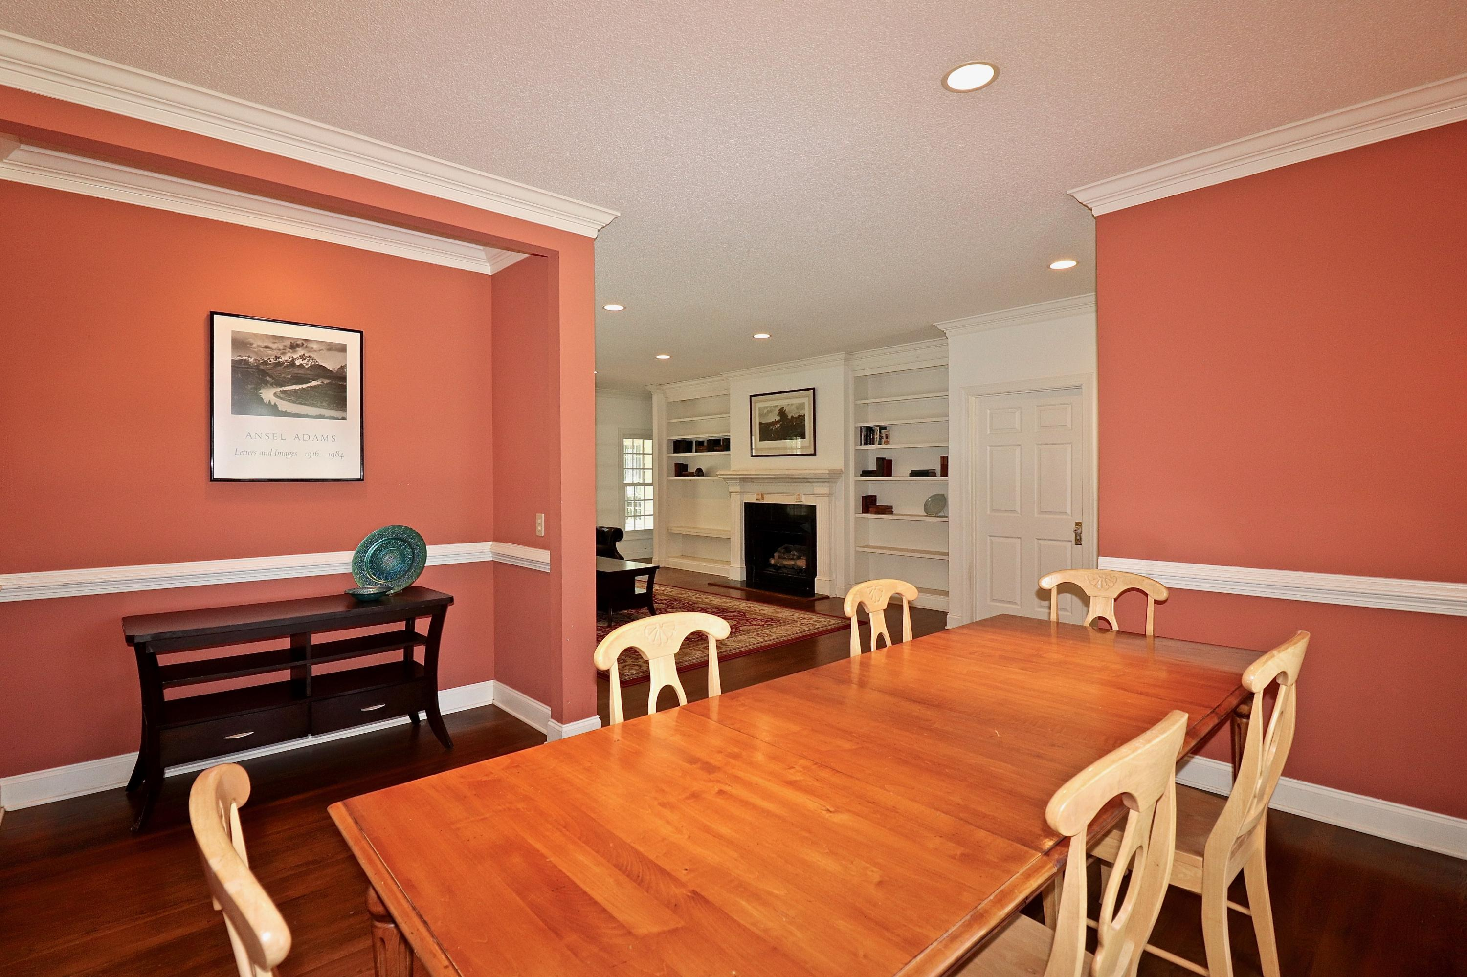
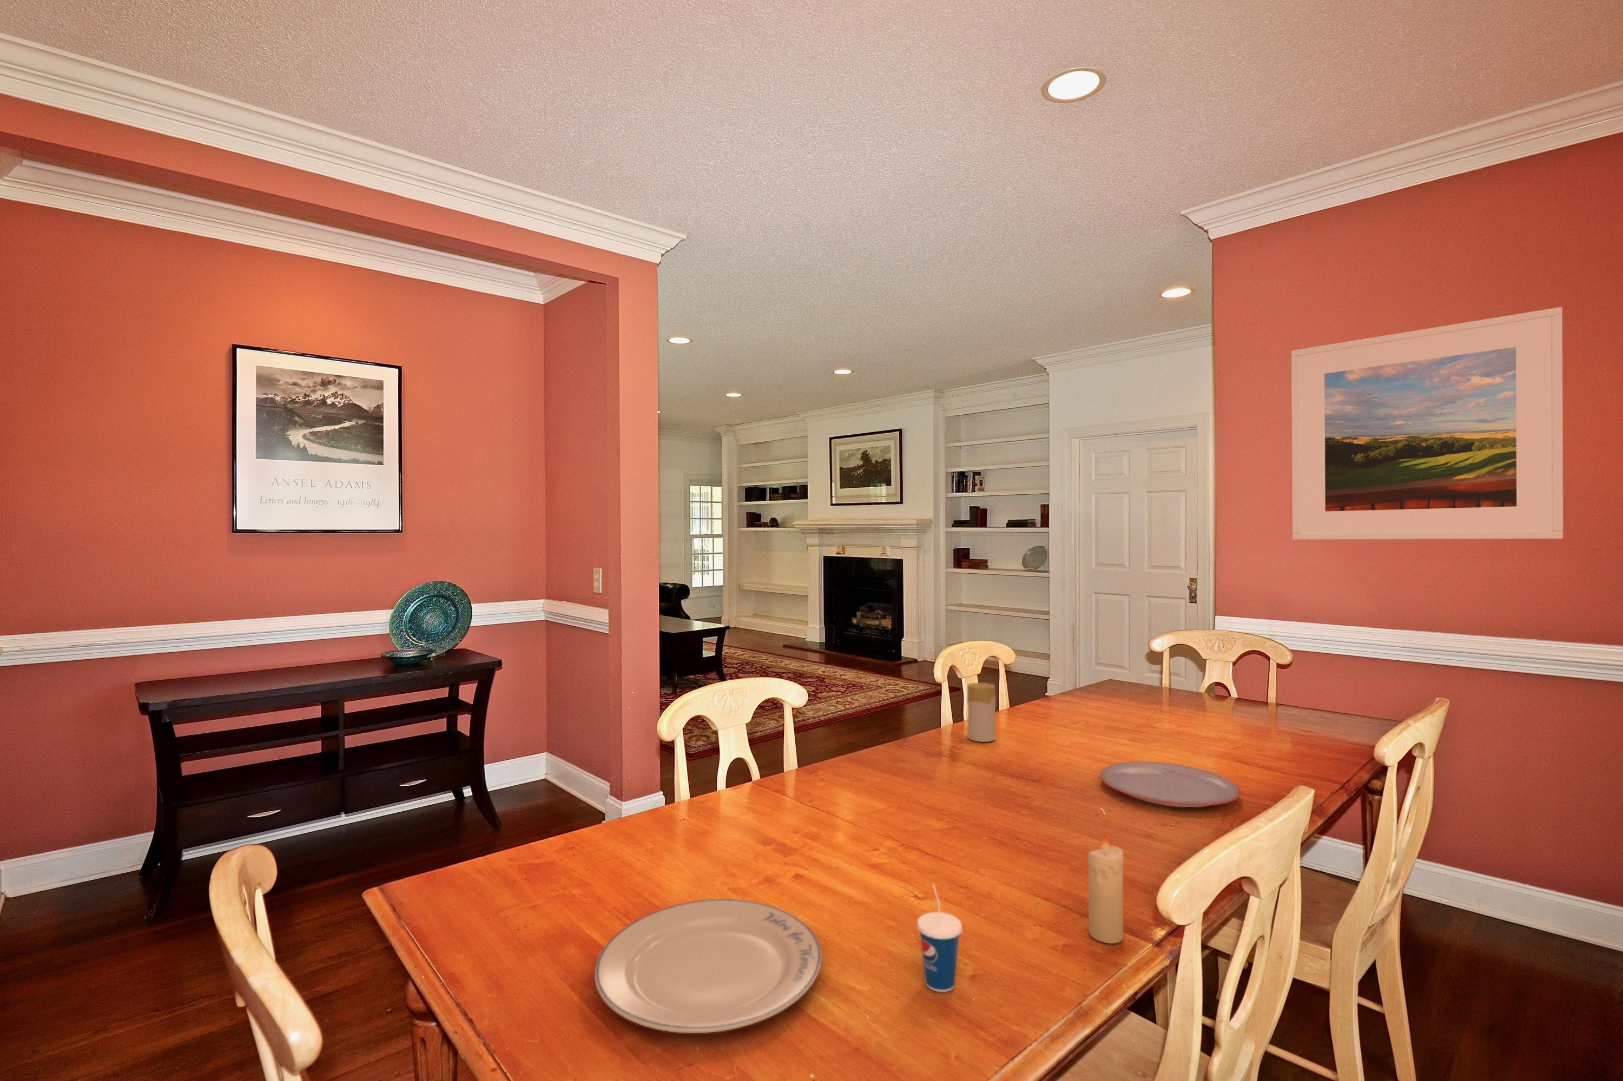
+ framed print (1413, 436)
+ chinaware (711, 963)
+ candle (981, 711)
+ candle (1104, 883)
+ plate (1168, 785)
+ cup (939, 936)
